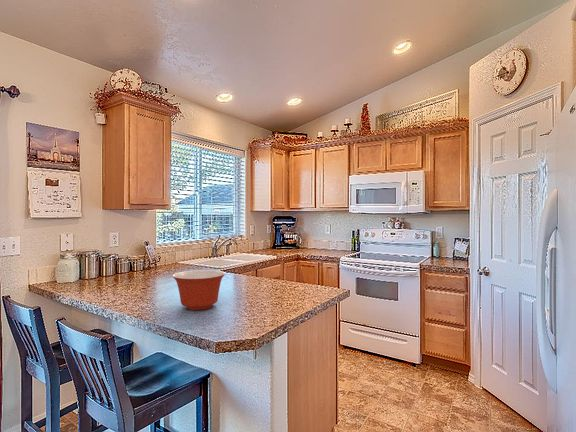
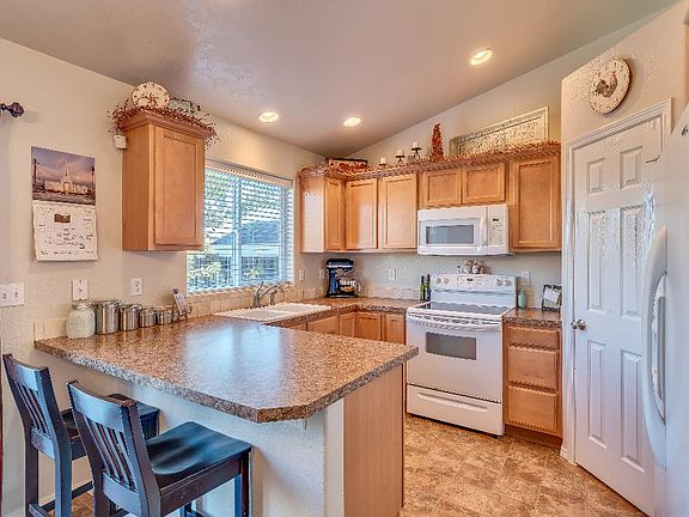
- mixing bowl (199, 290)
